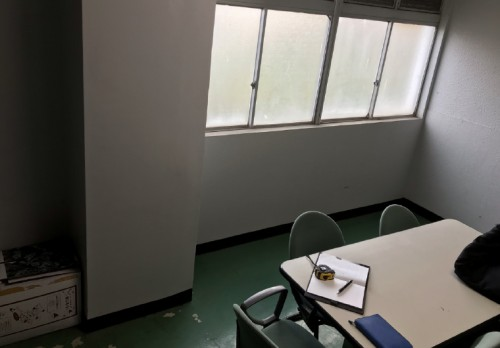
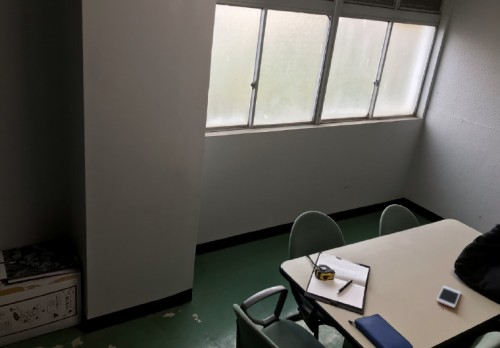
+ cell phone (448, 296)
